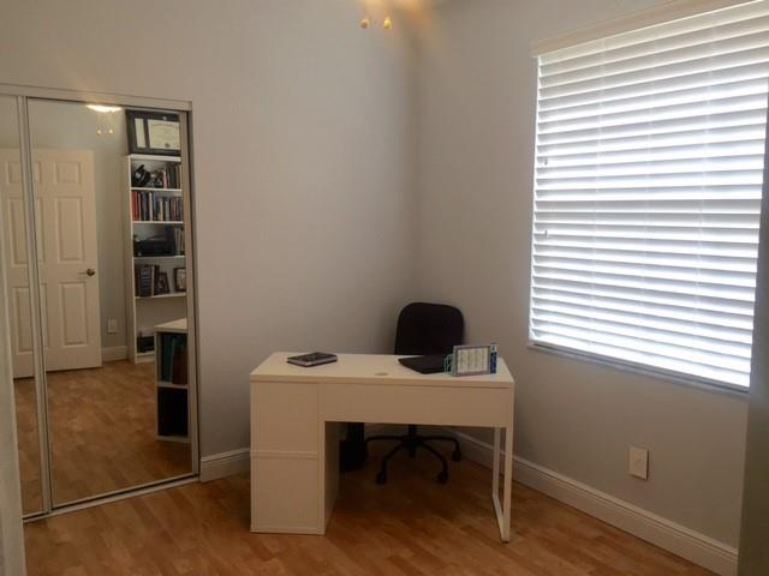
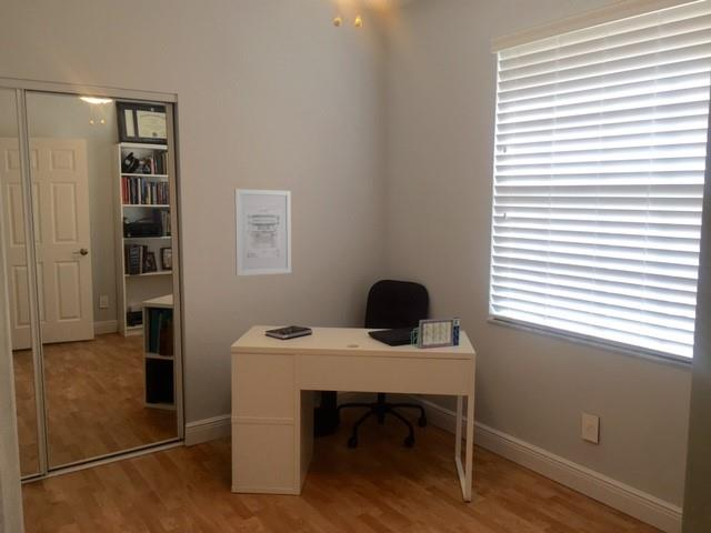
+ wall art (263, 232)
